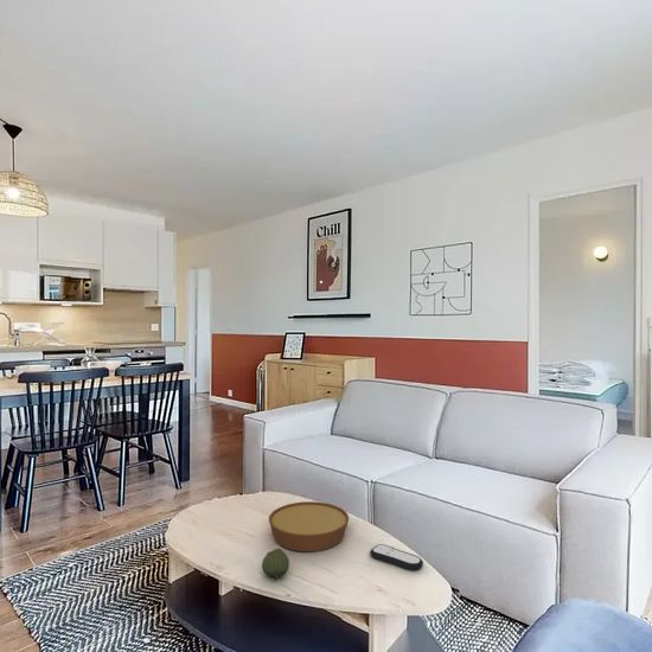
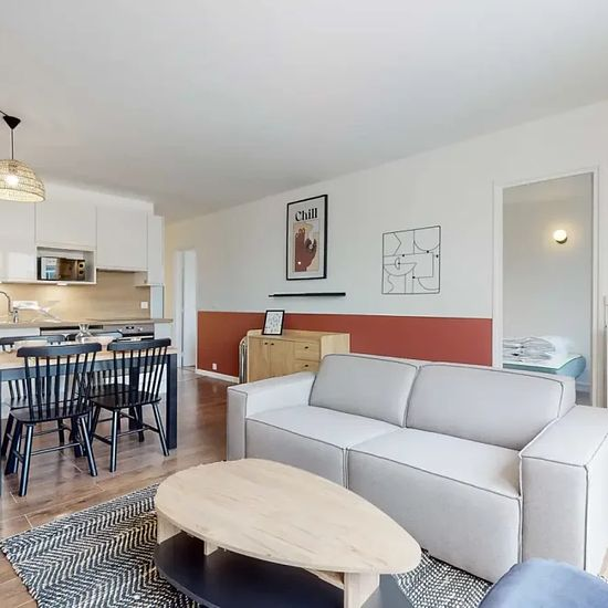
- fruit (275, 562)
- bowl (308, 525)
- remote control (396, 556)
